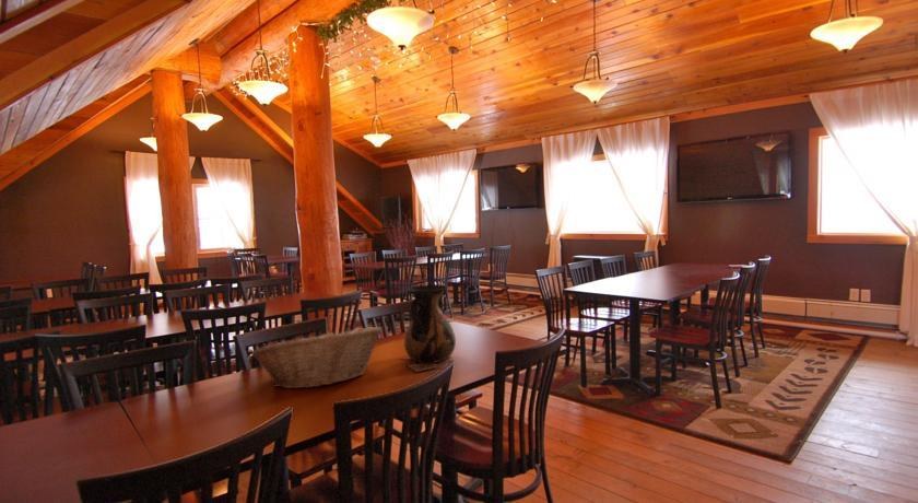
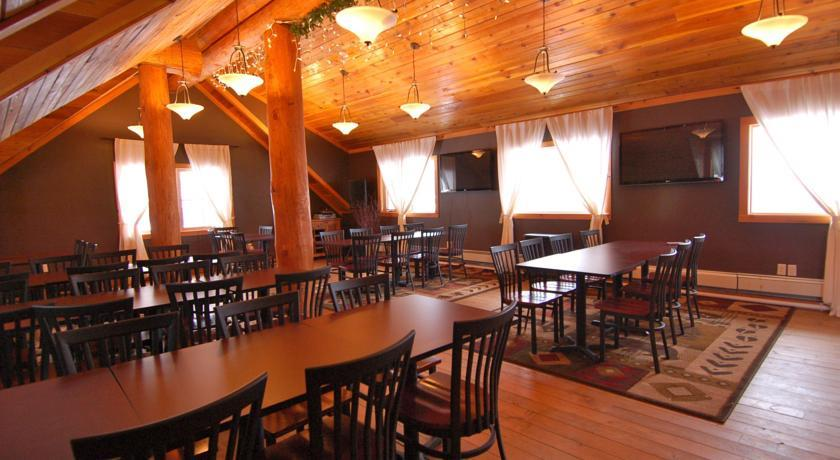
- fruit basket (320, 351)
- vase (428, 323)
